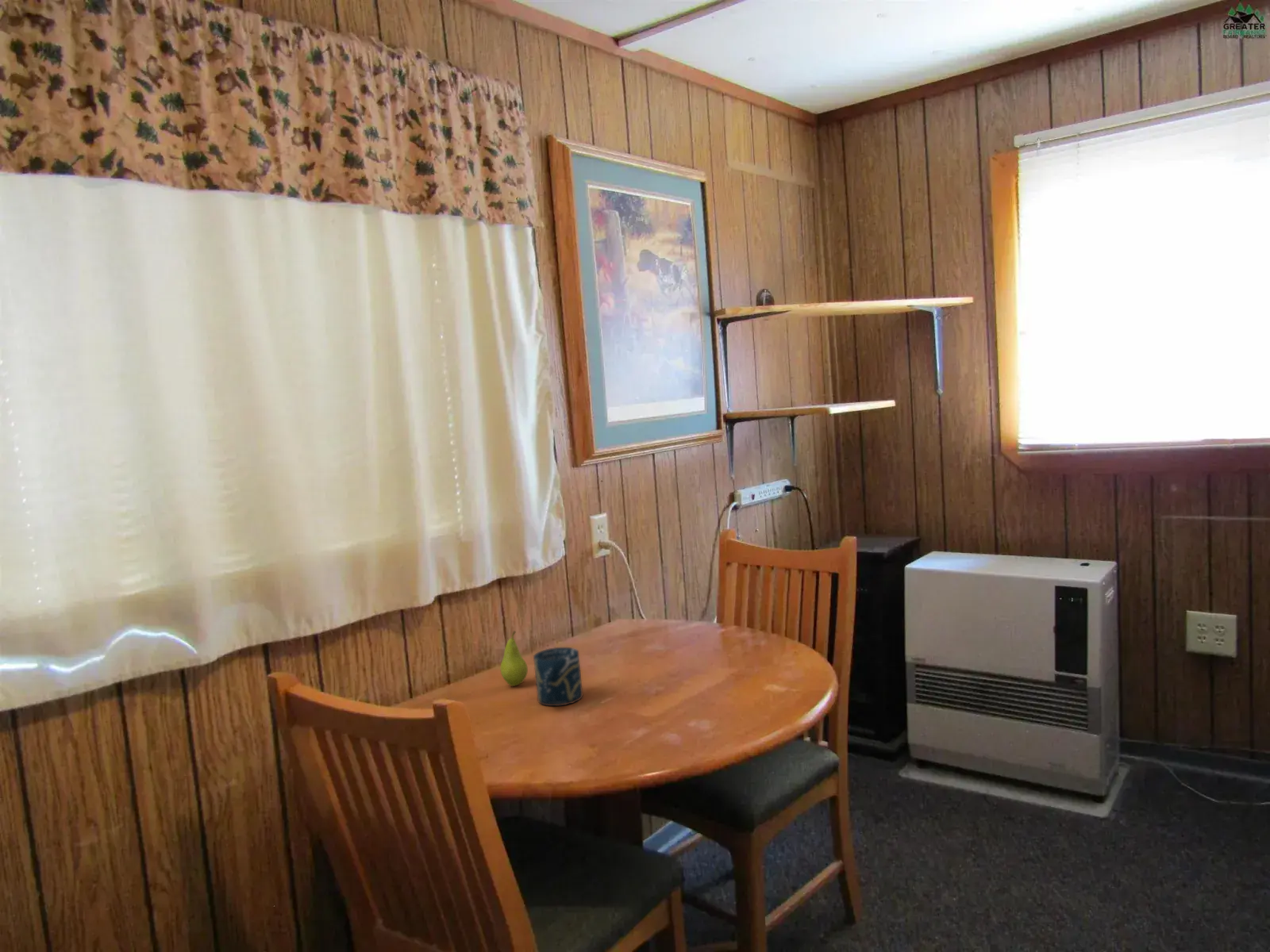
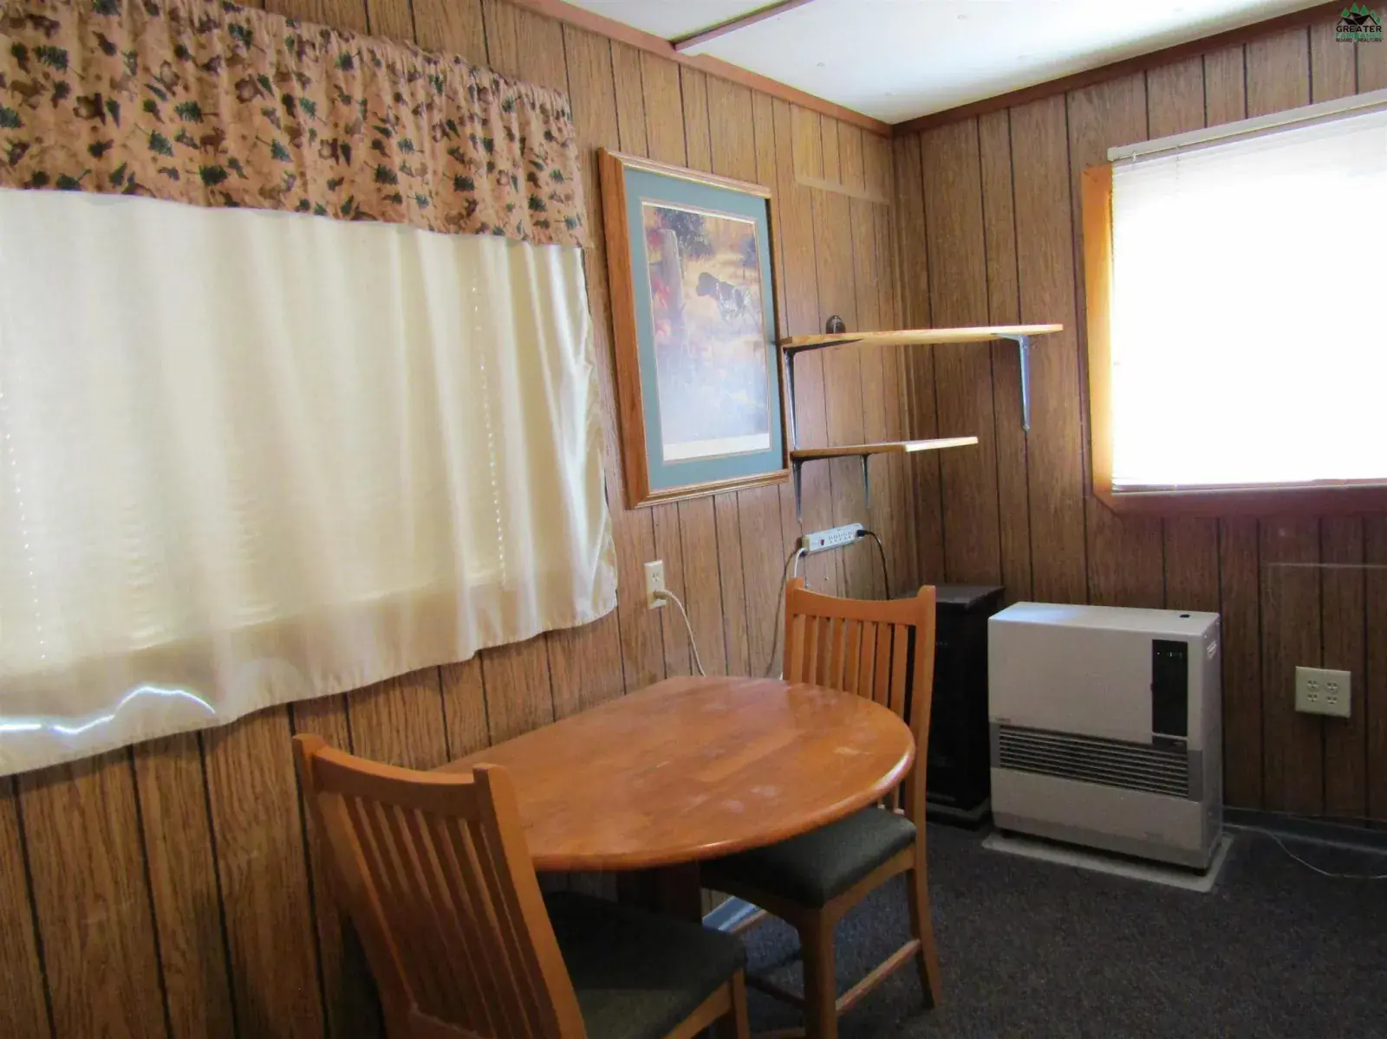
- fruit (512, 657)
- cup (556, 678)
